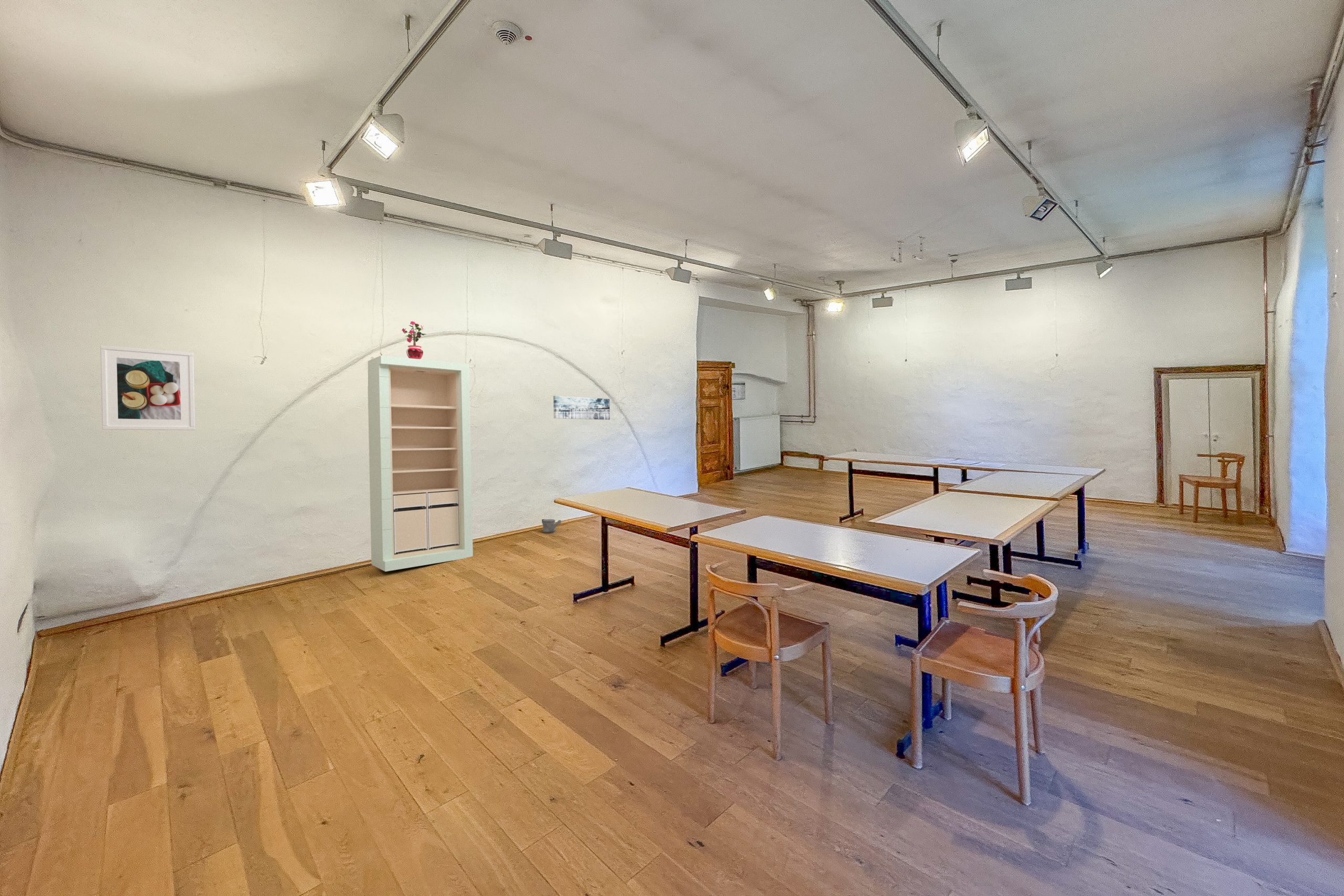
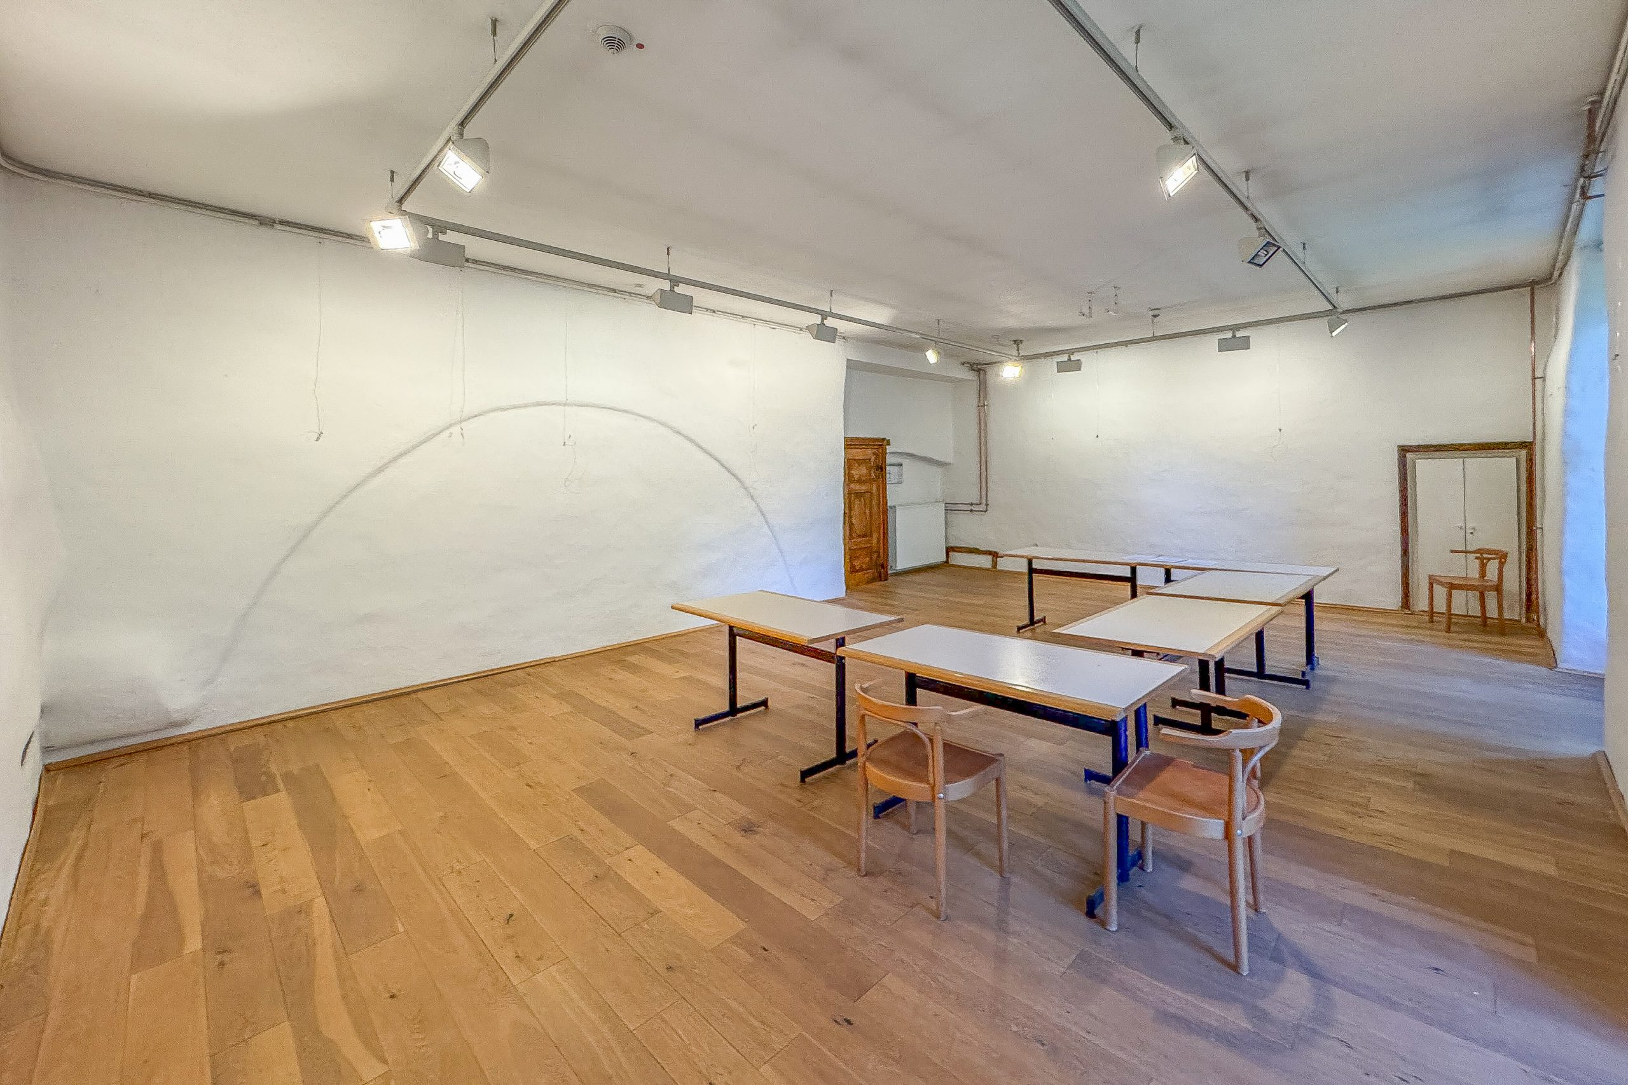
- wall art (582, 408)
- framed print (150, 389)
- storage cabinet (421, 461)
- potted plant (415, 340)
- watering can (551, 525)
